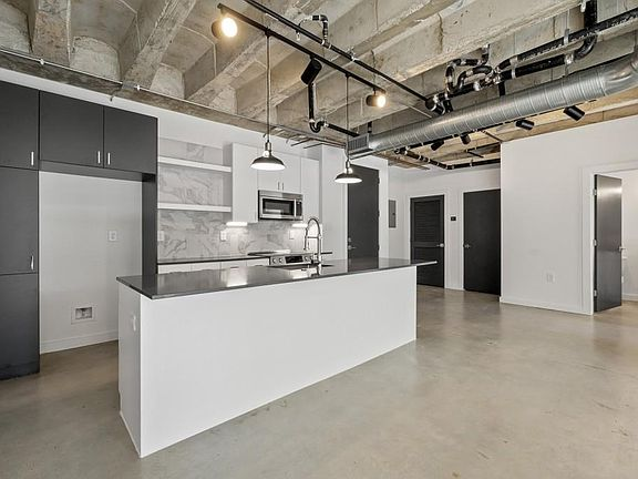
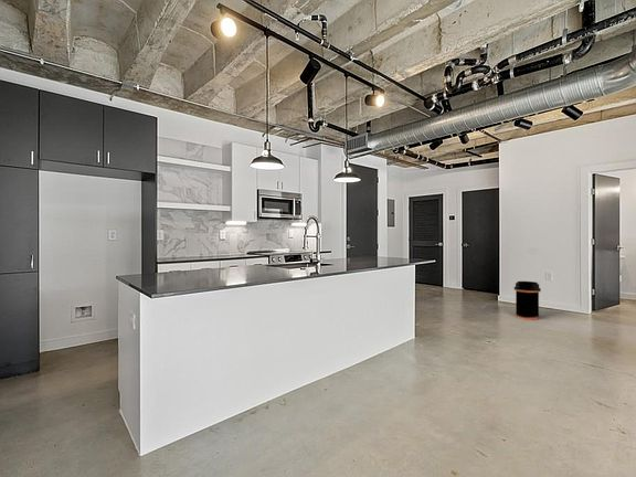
+ trash can (527, 299)
